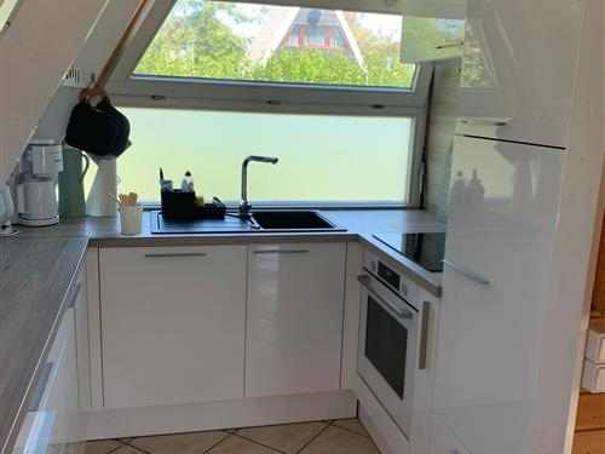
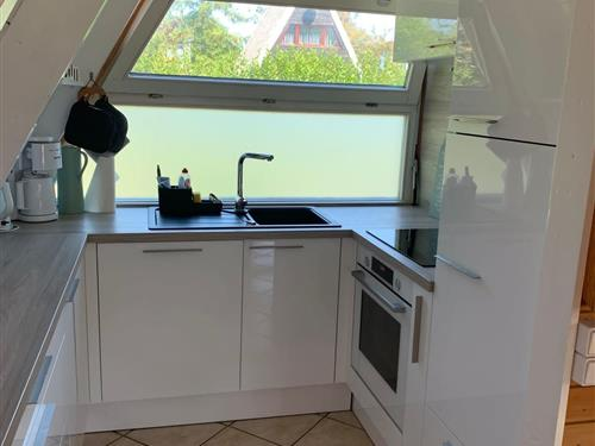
- utensil holder (125, 212)
